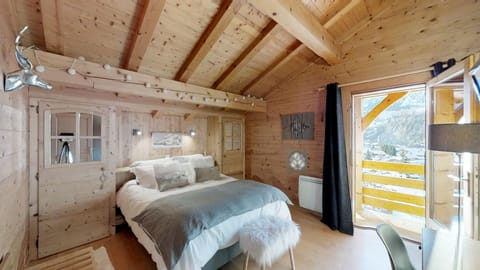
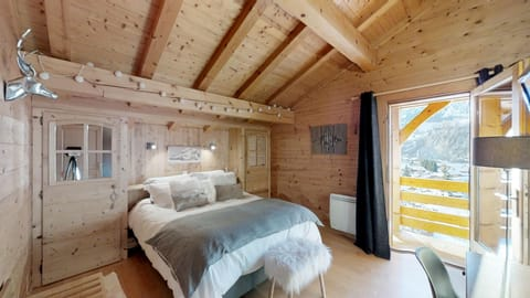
- wall ornament (296, 161)
